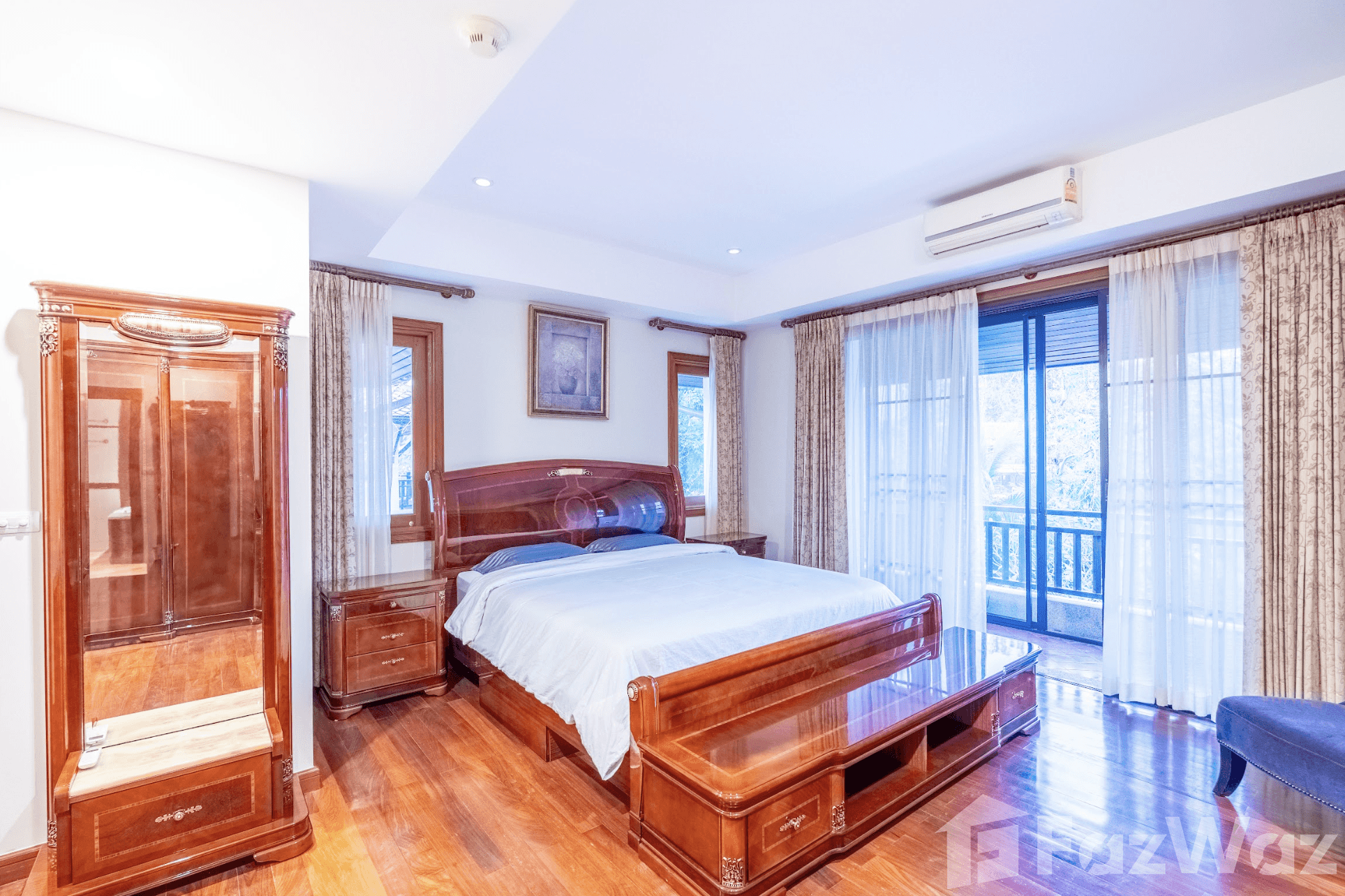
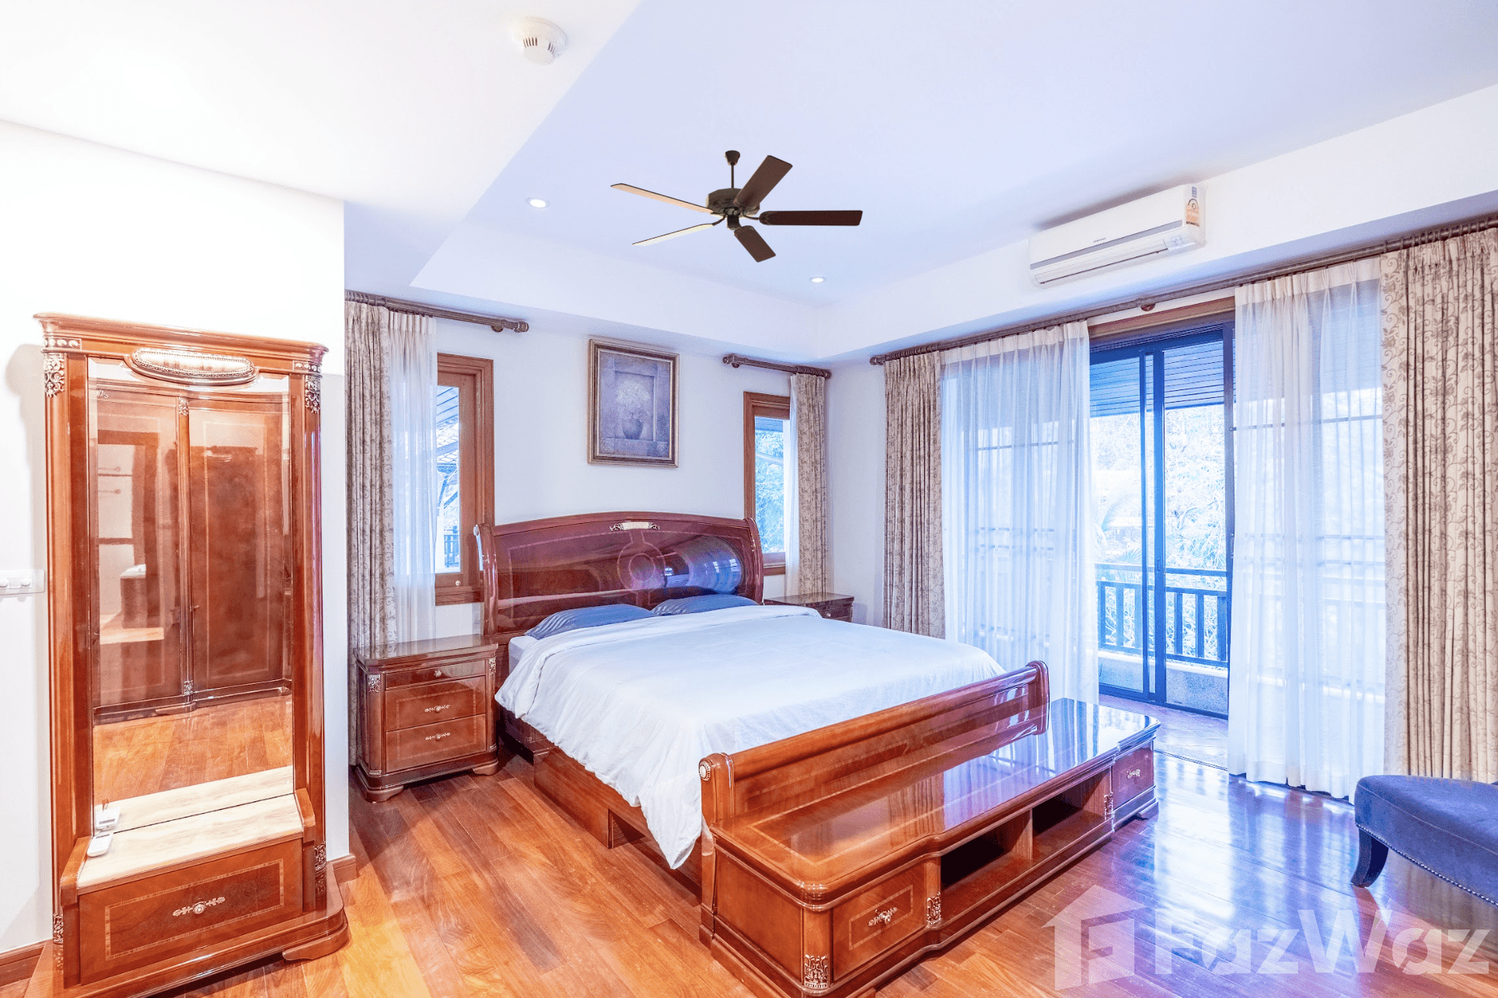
+ ceiling fan (741, 192)
